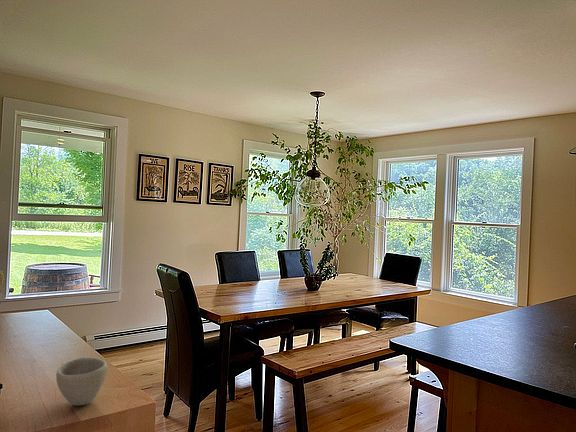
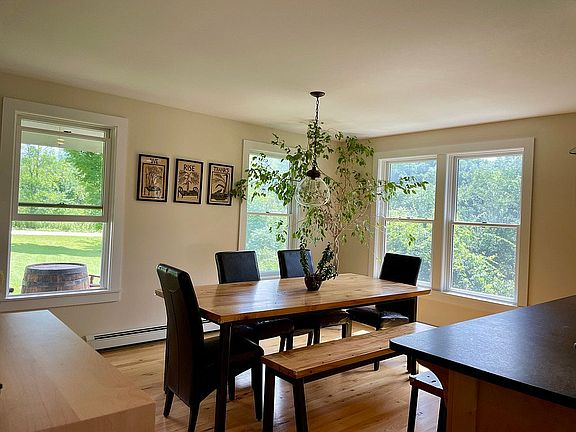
- cup (81, 380)
